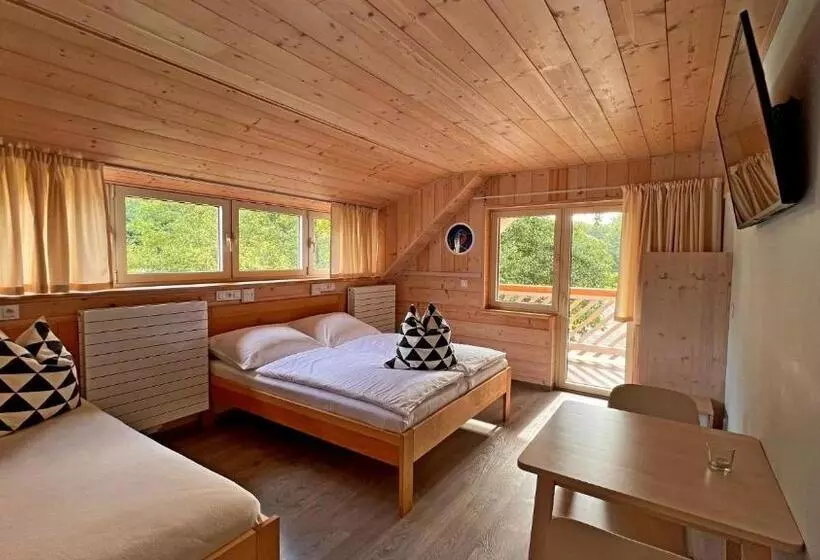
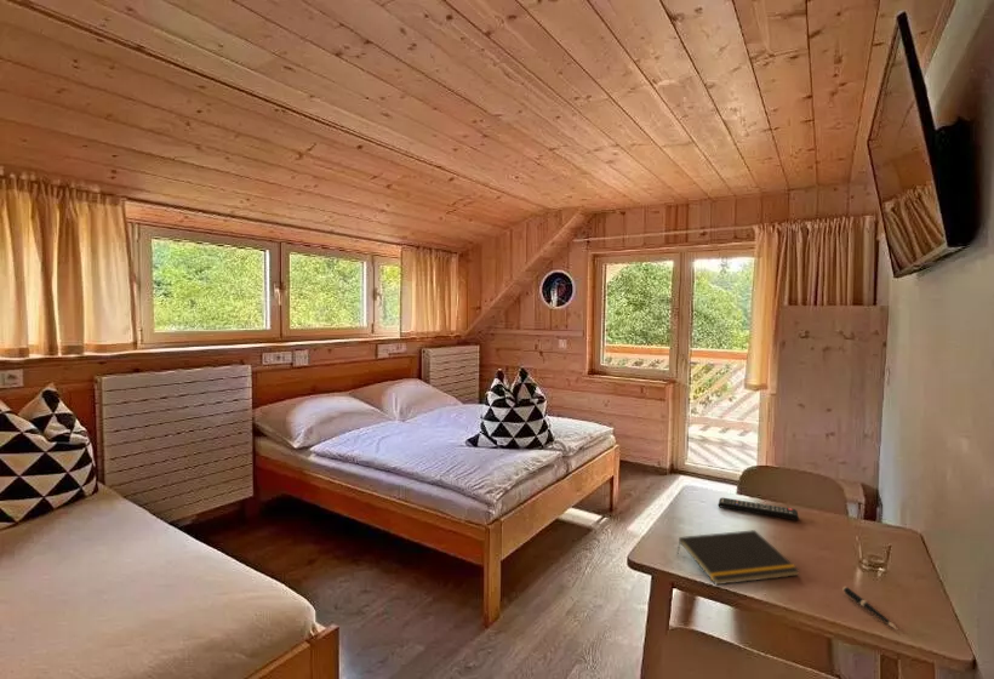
+ notepad (736, 555)
+ pen (869, 606)
+ remote control (756, 508)
